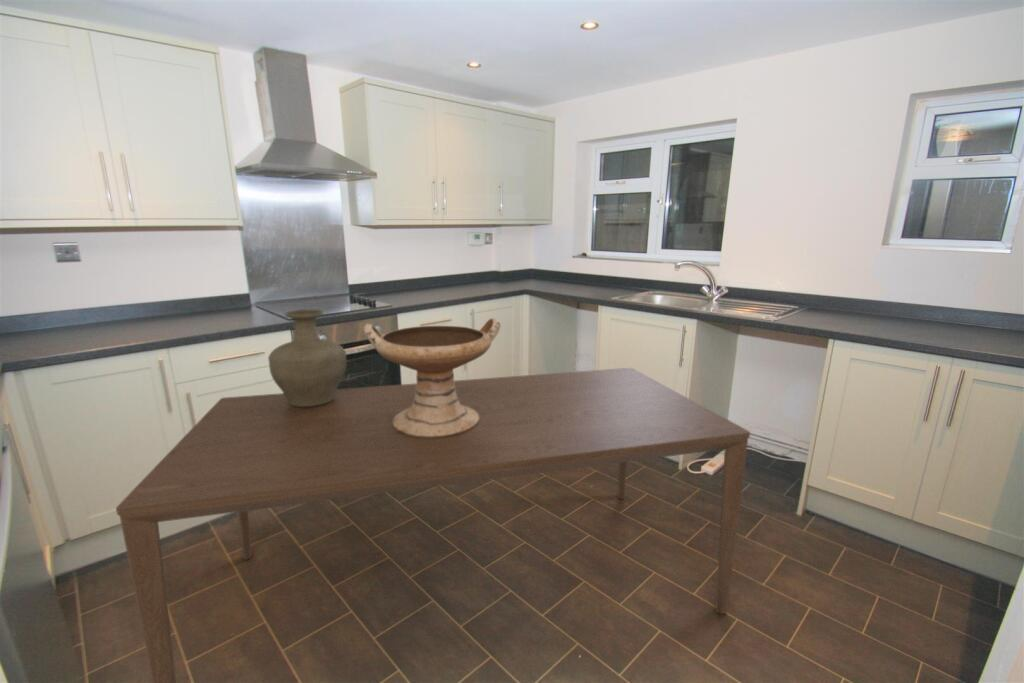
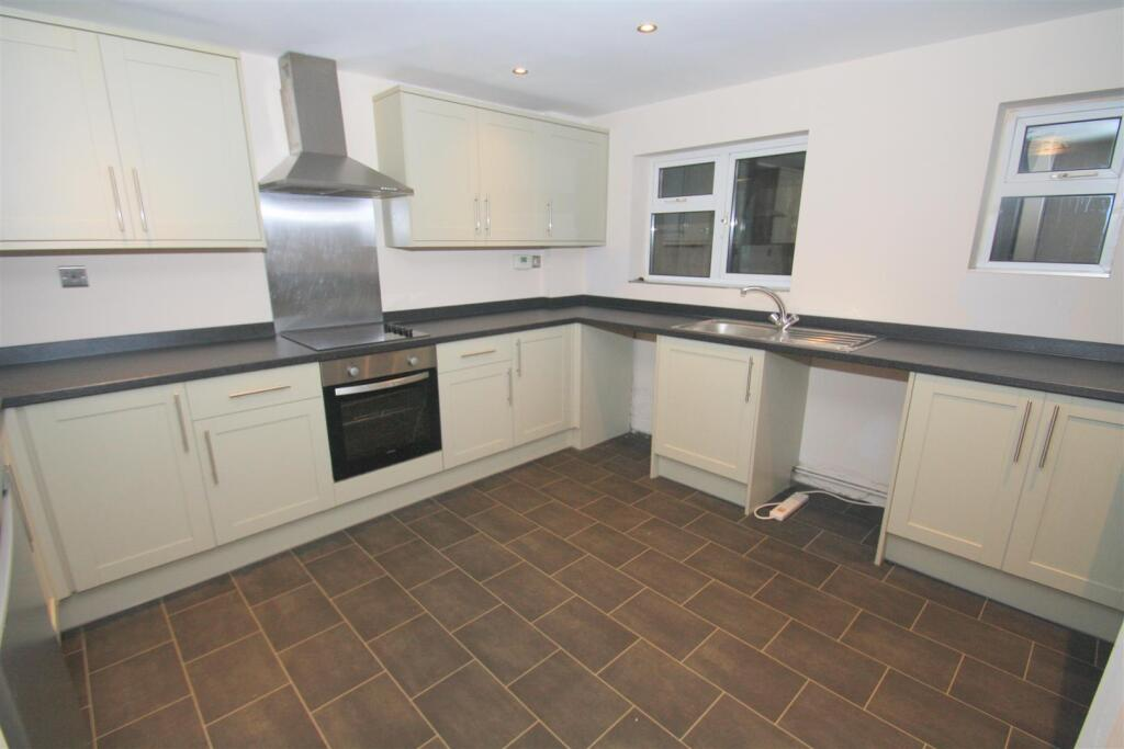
- decorative bowl (435, 371)
- dining table (465, 482)
- vase (308, 356)
